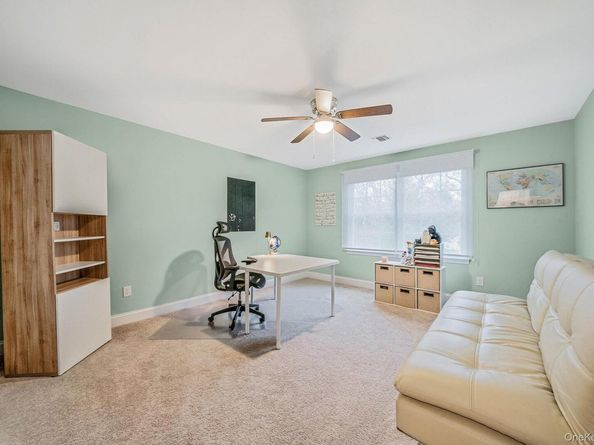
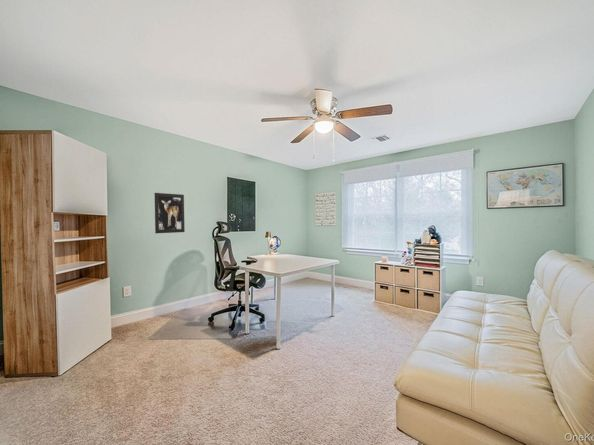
+ wall art (170, 213)
